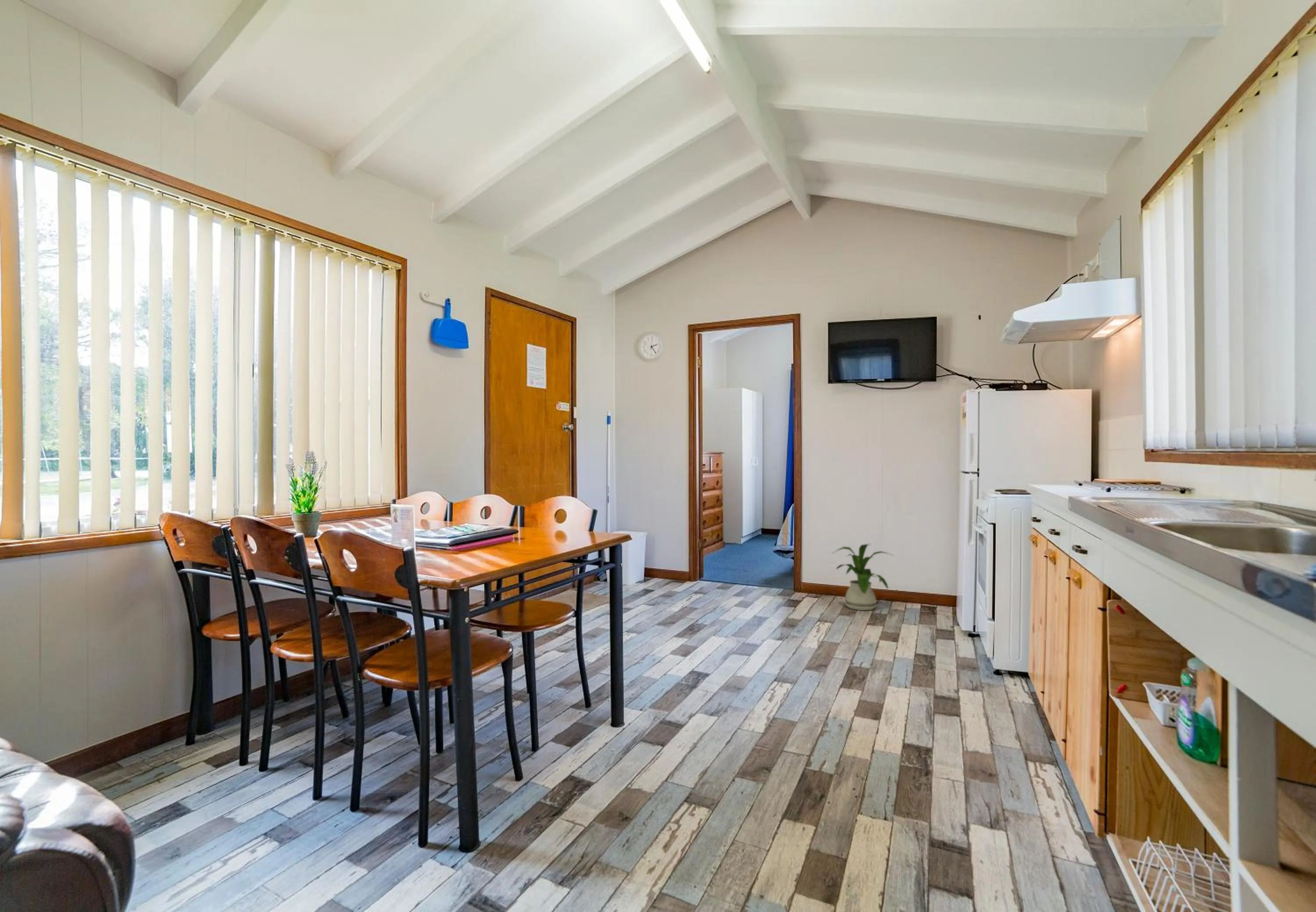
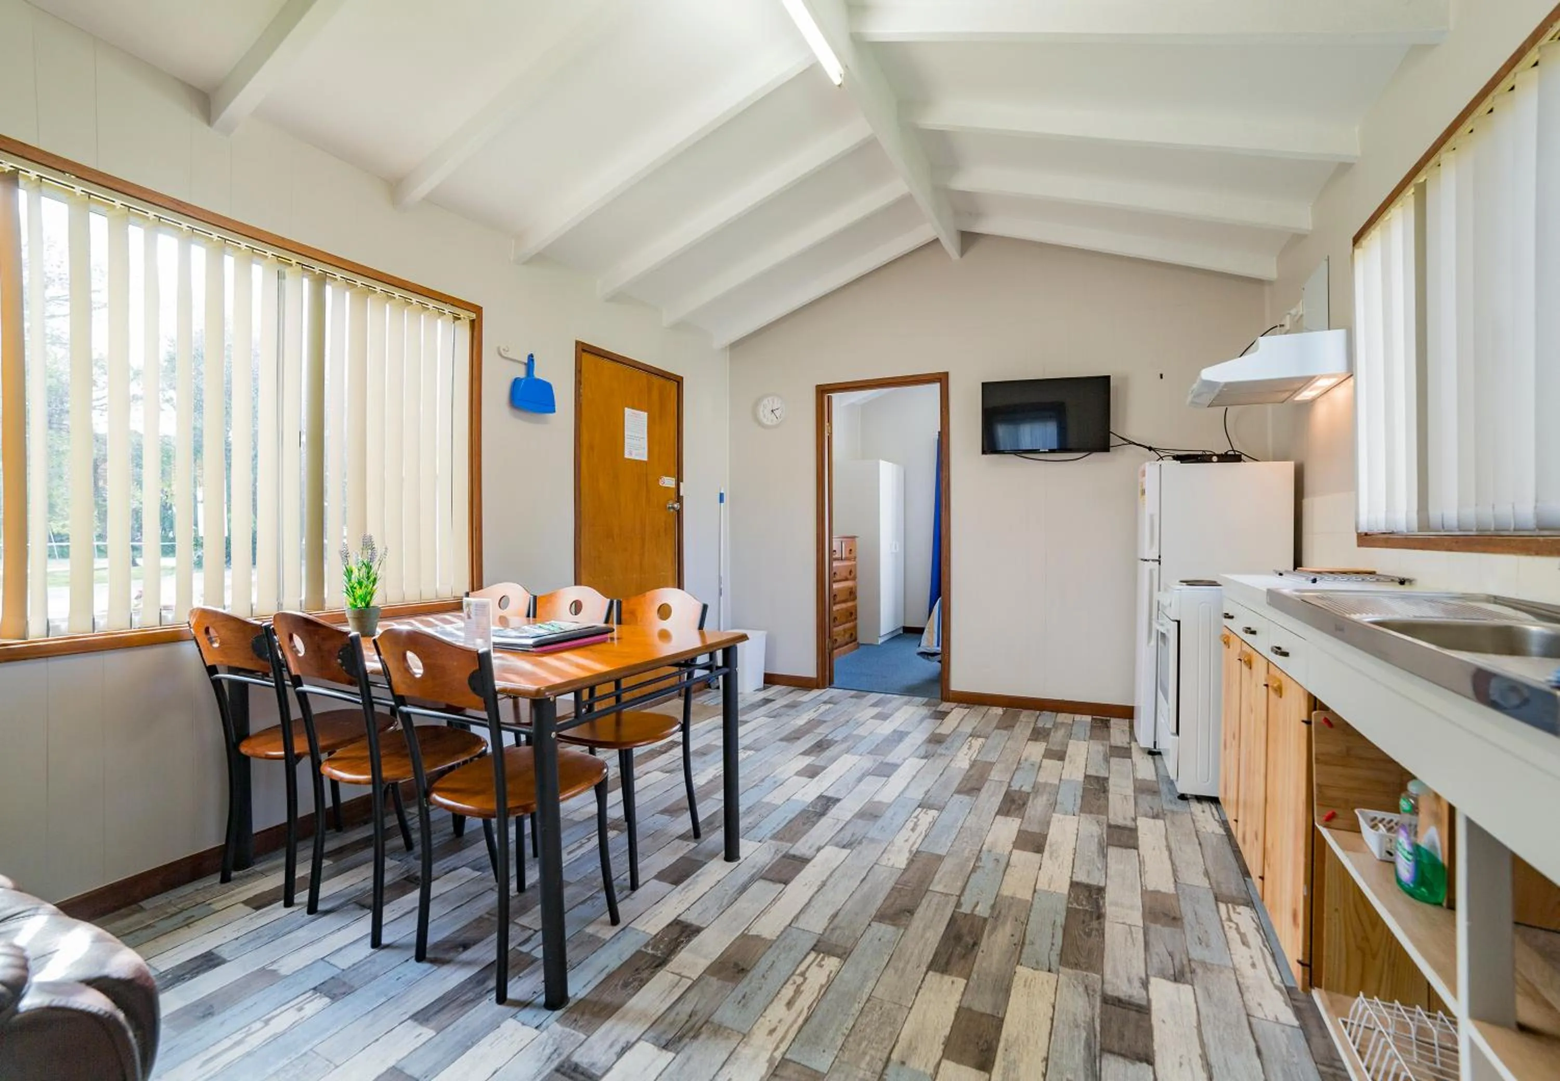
- house plant (863, 572)
